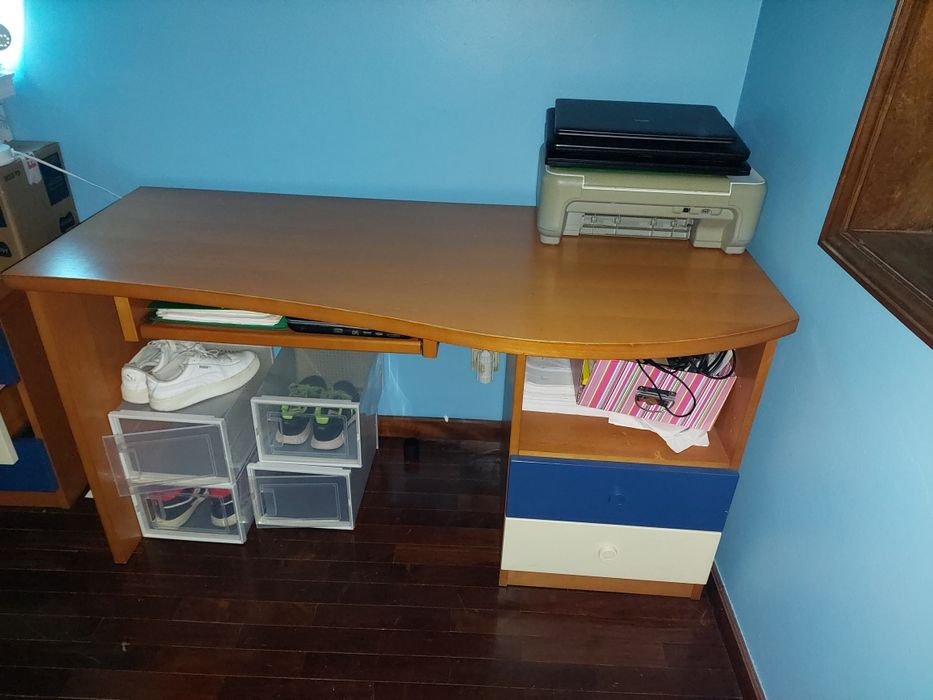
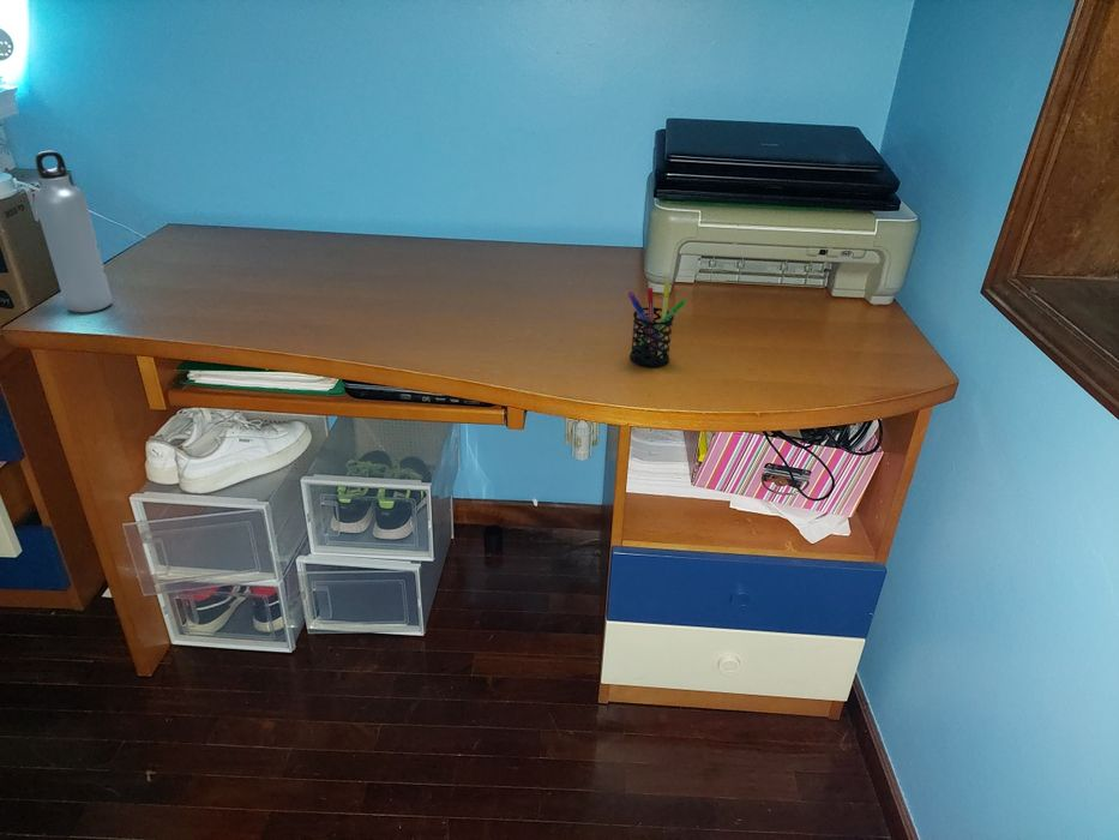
+ pen holder (656, 322)
+ water bottle (68, 232)
